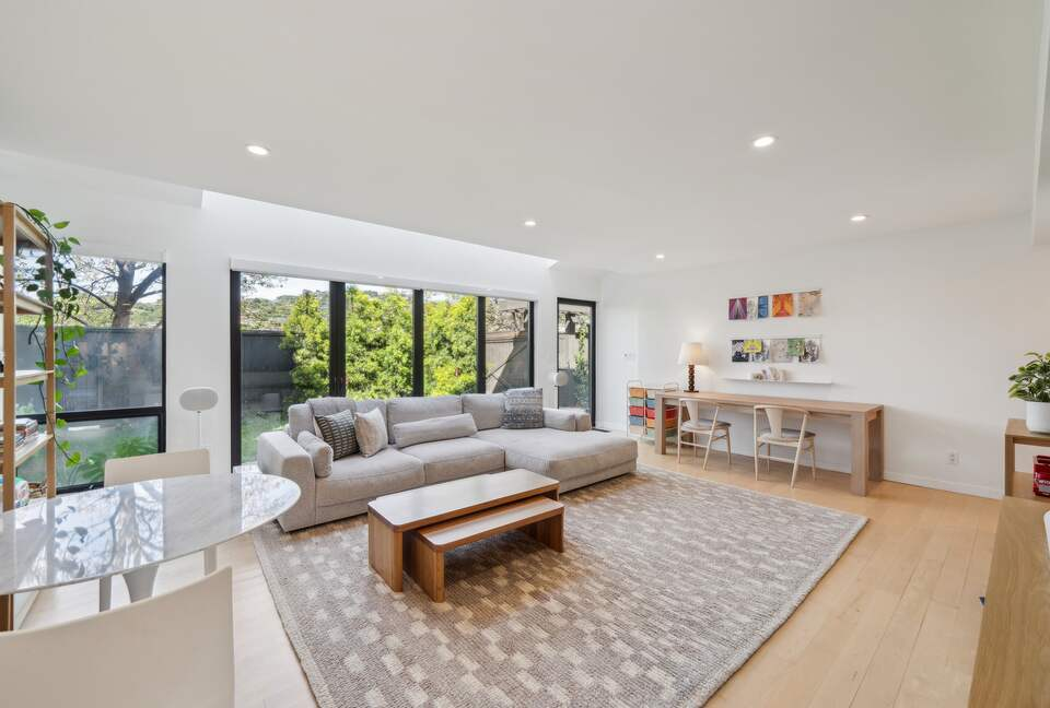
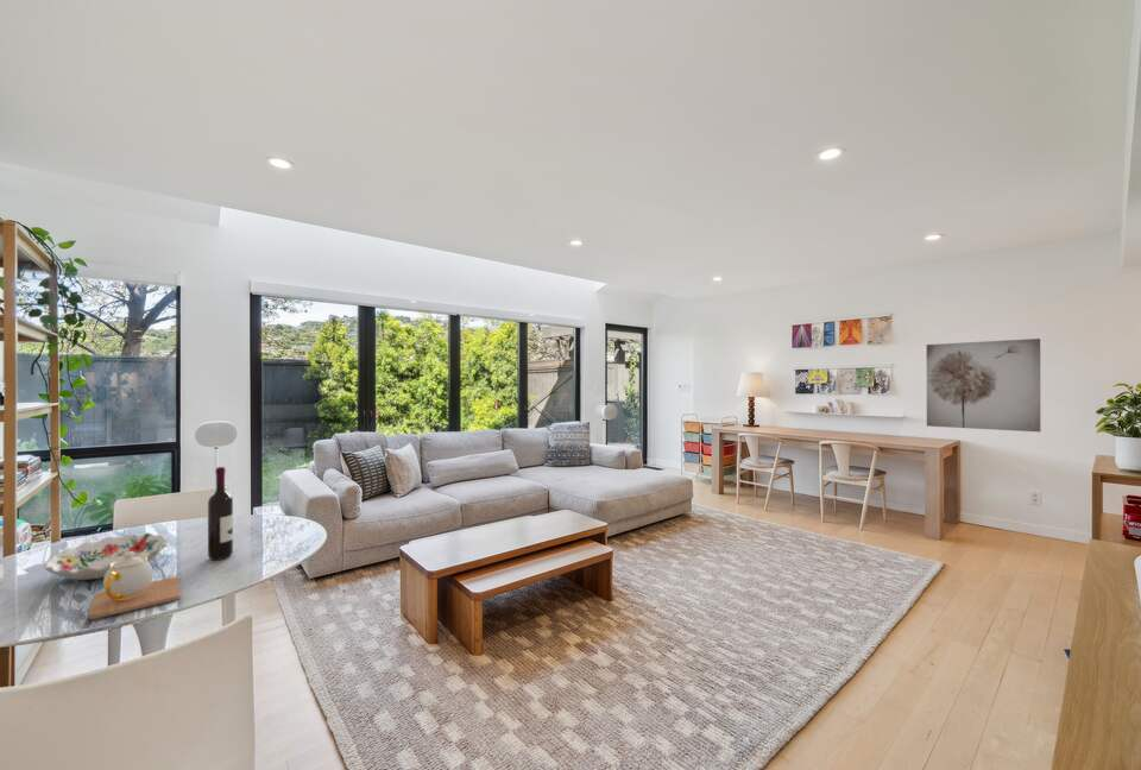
+ wall art (979, 385)
+ wine bottle (220, 512)
+ teapot (137, 574)
+ decorative bowl (109, 557)
